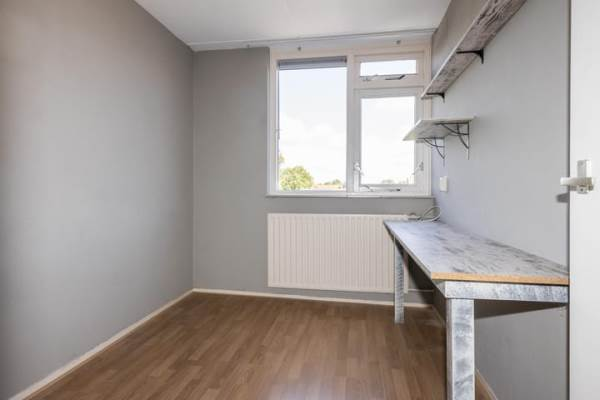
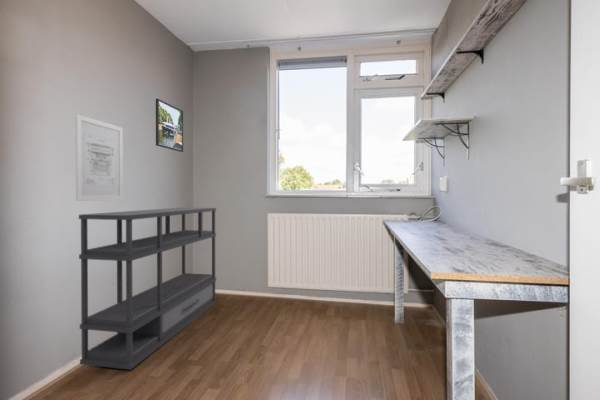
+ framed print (170, 127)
+ wall art (101, 161)
+ bookshelf (161, 268)
